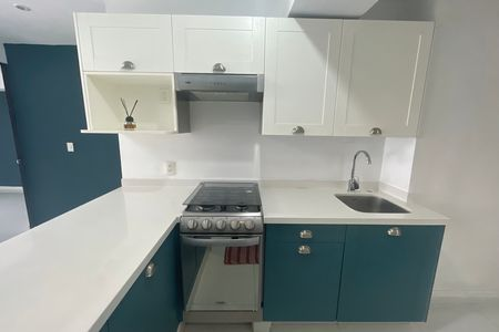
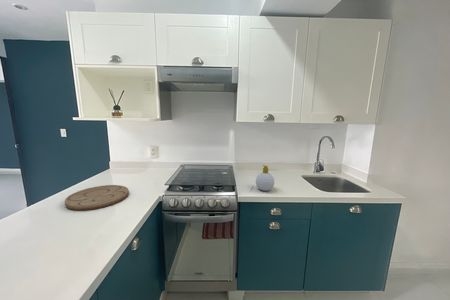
+ cutting board (99, 196)
+ soap bottle (265, 177)
